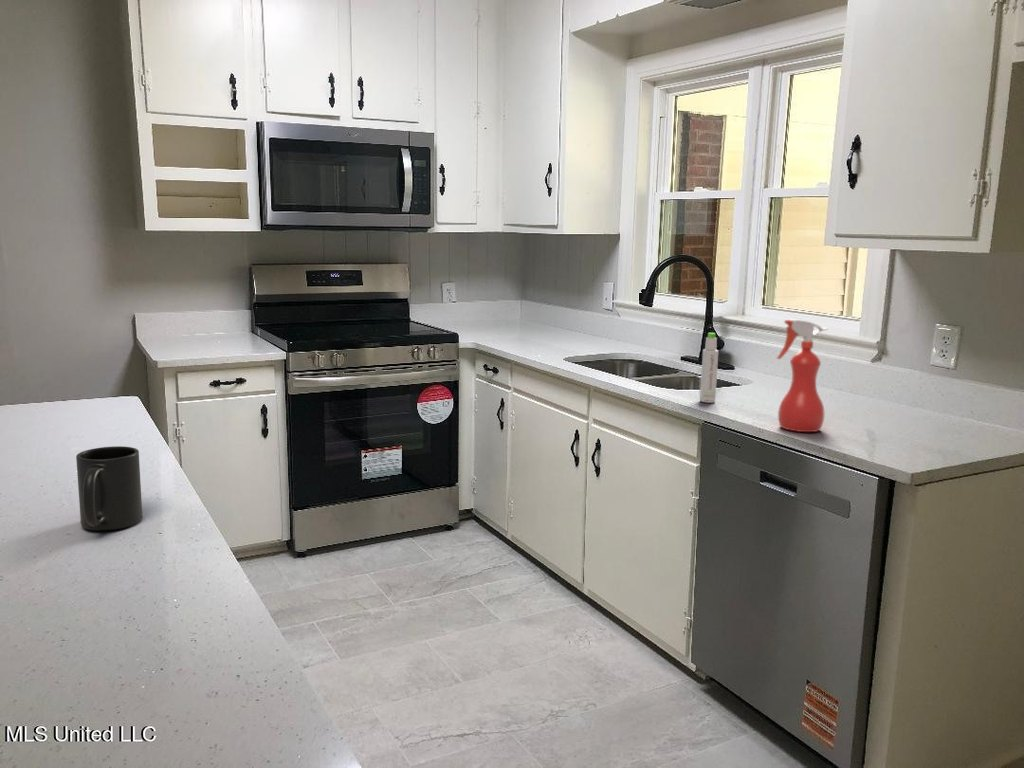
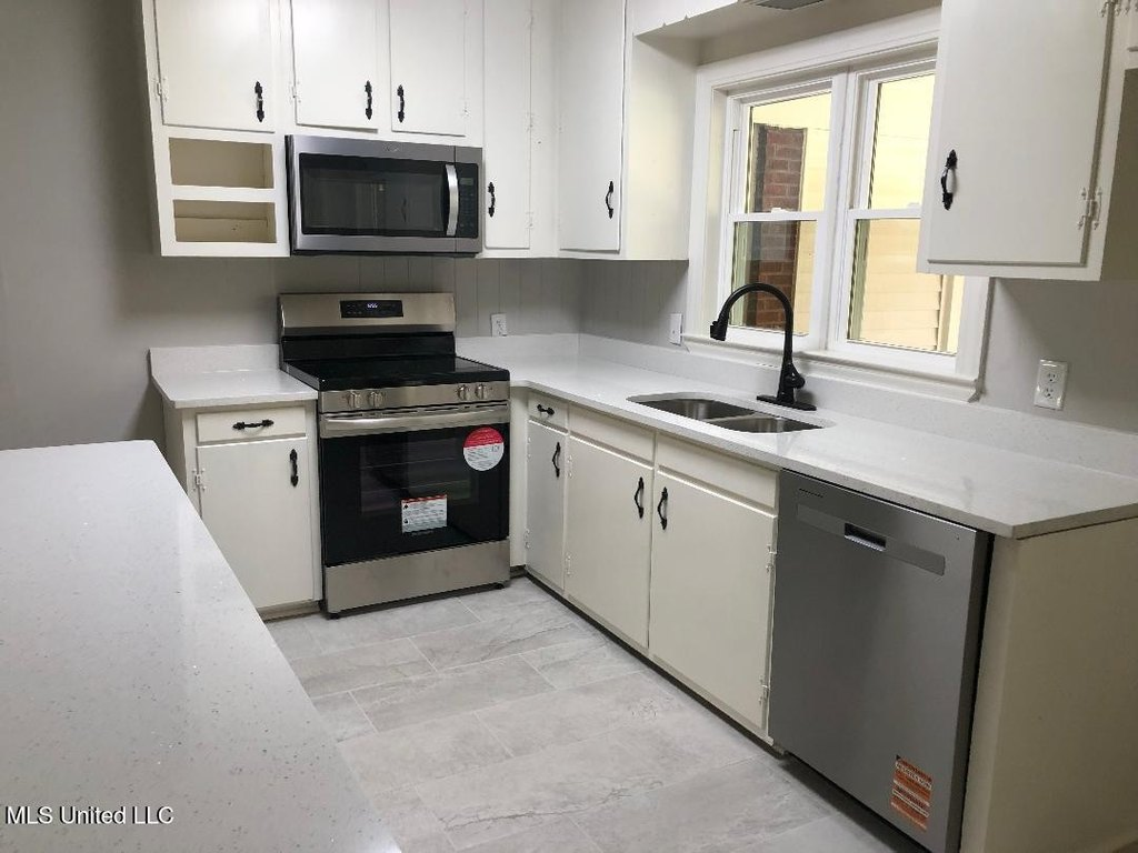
- spray bottle (799, 374)
- mug (106, 491)
- bottle (709, 367)
